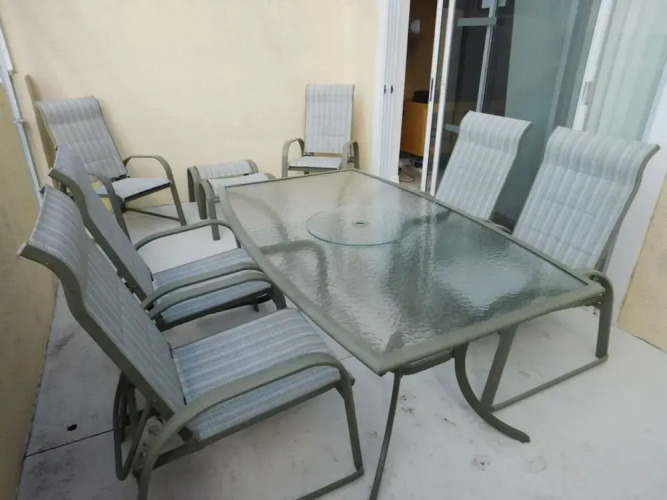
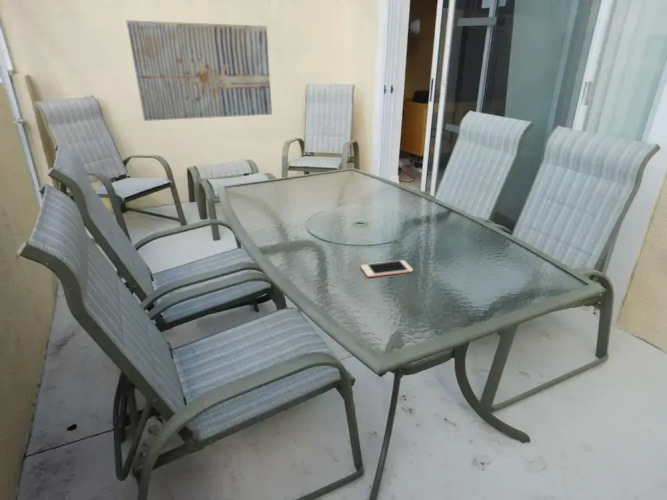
+ wall art (206, 72)
+ cell phone (386, 268)
